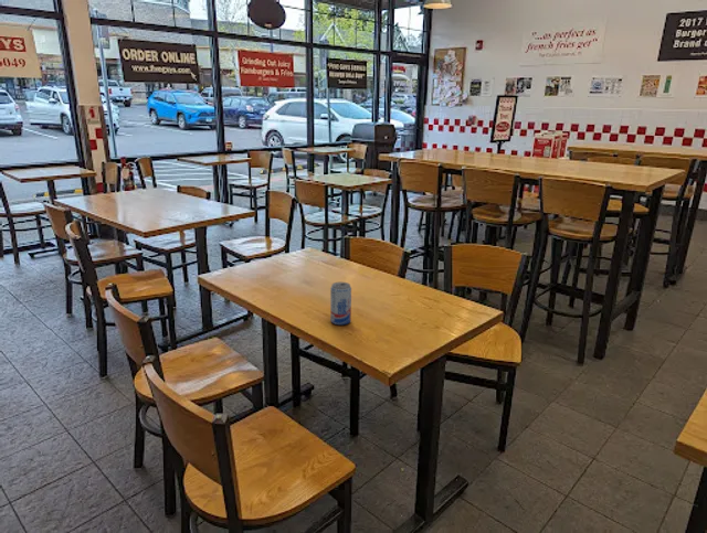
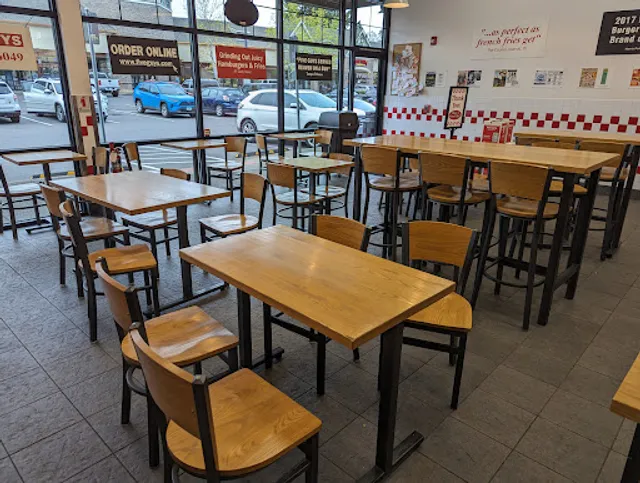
- beverage can (340, 302)
